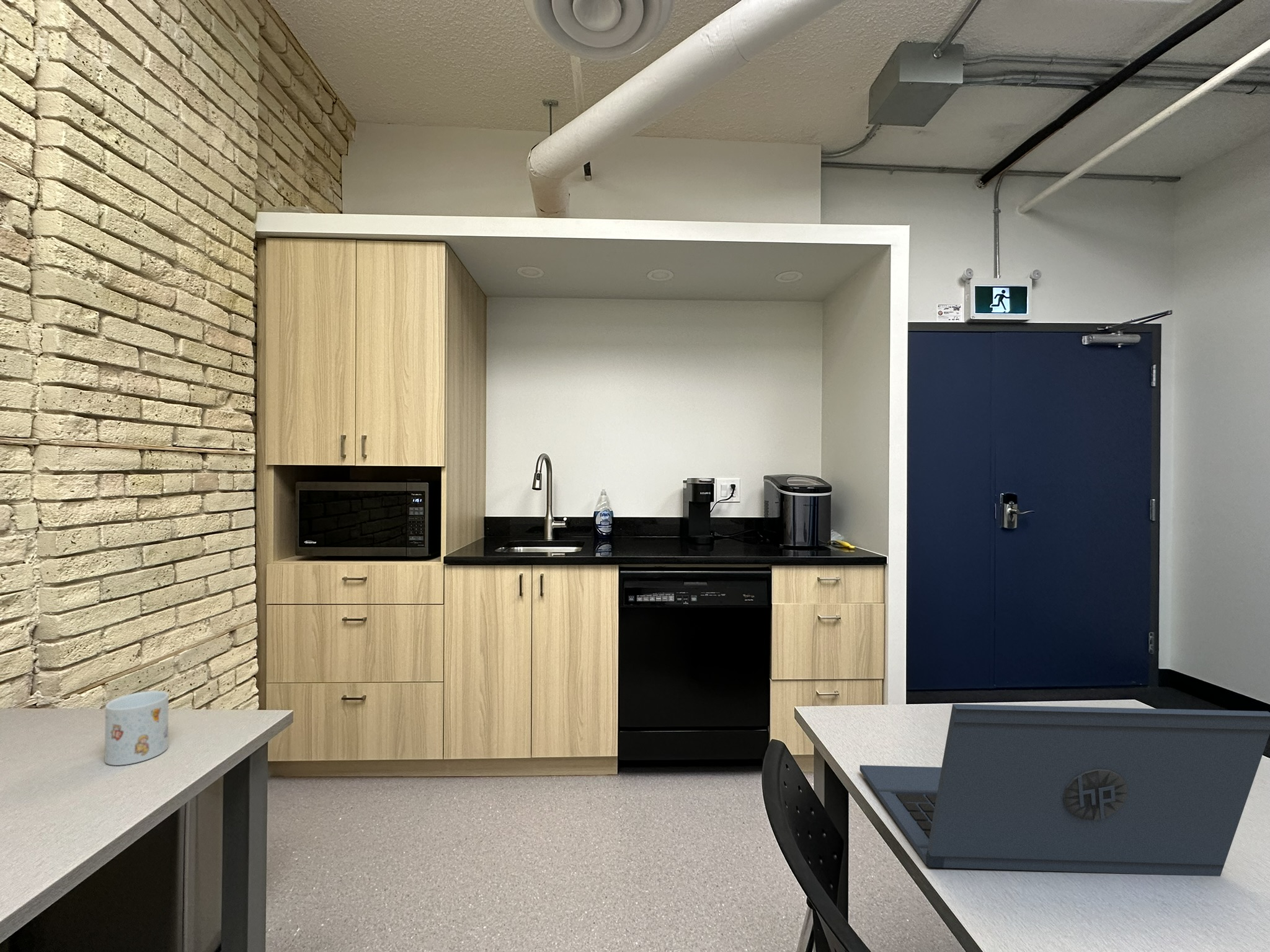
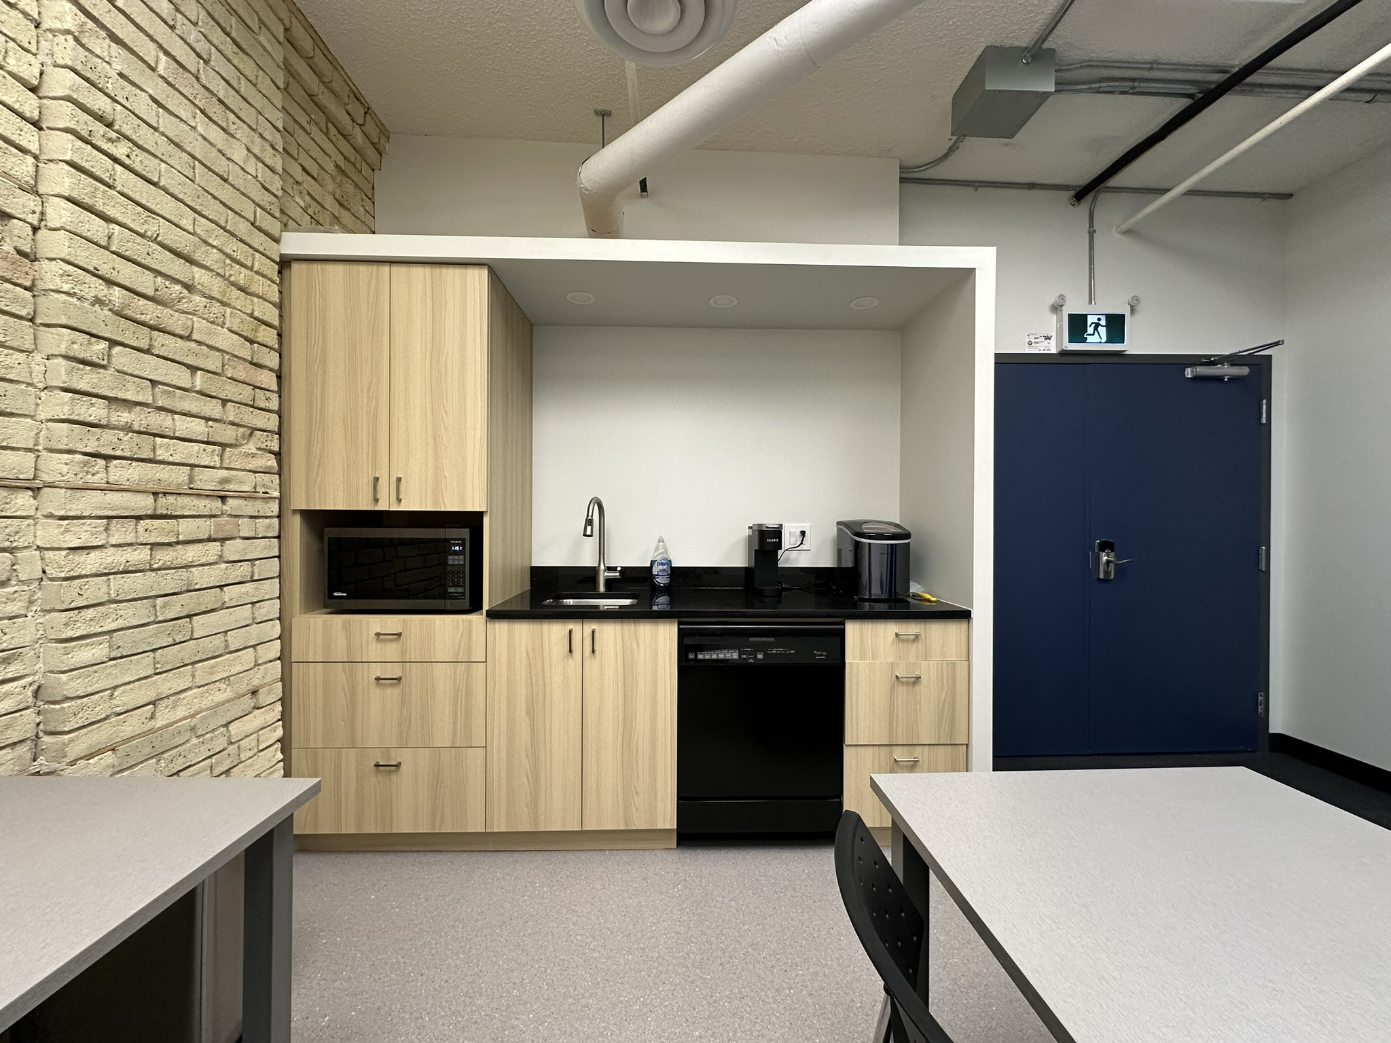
- mug (135, 723)
- laptop (1028, 747)
